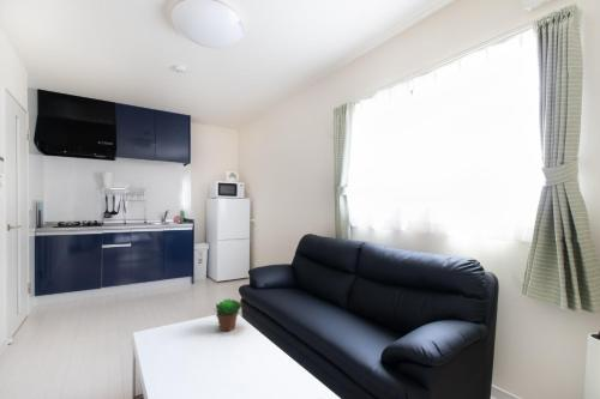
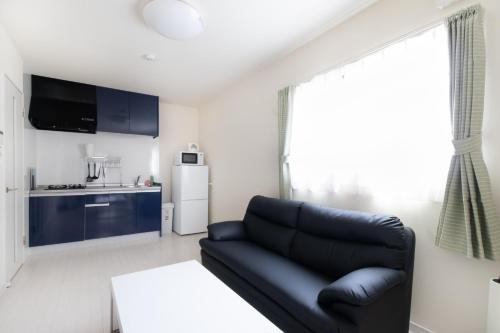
- succulent plant (228, 313)
